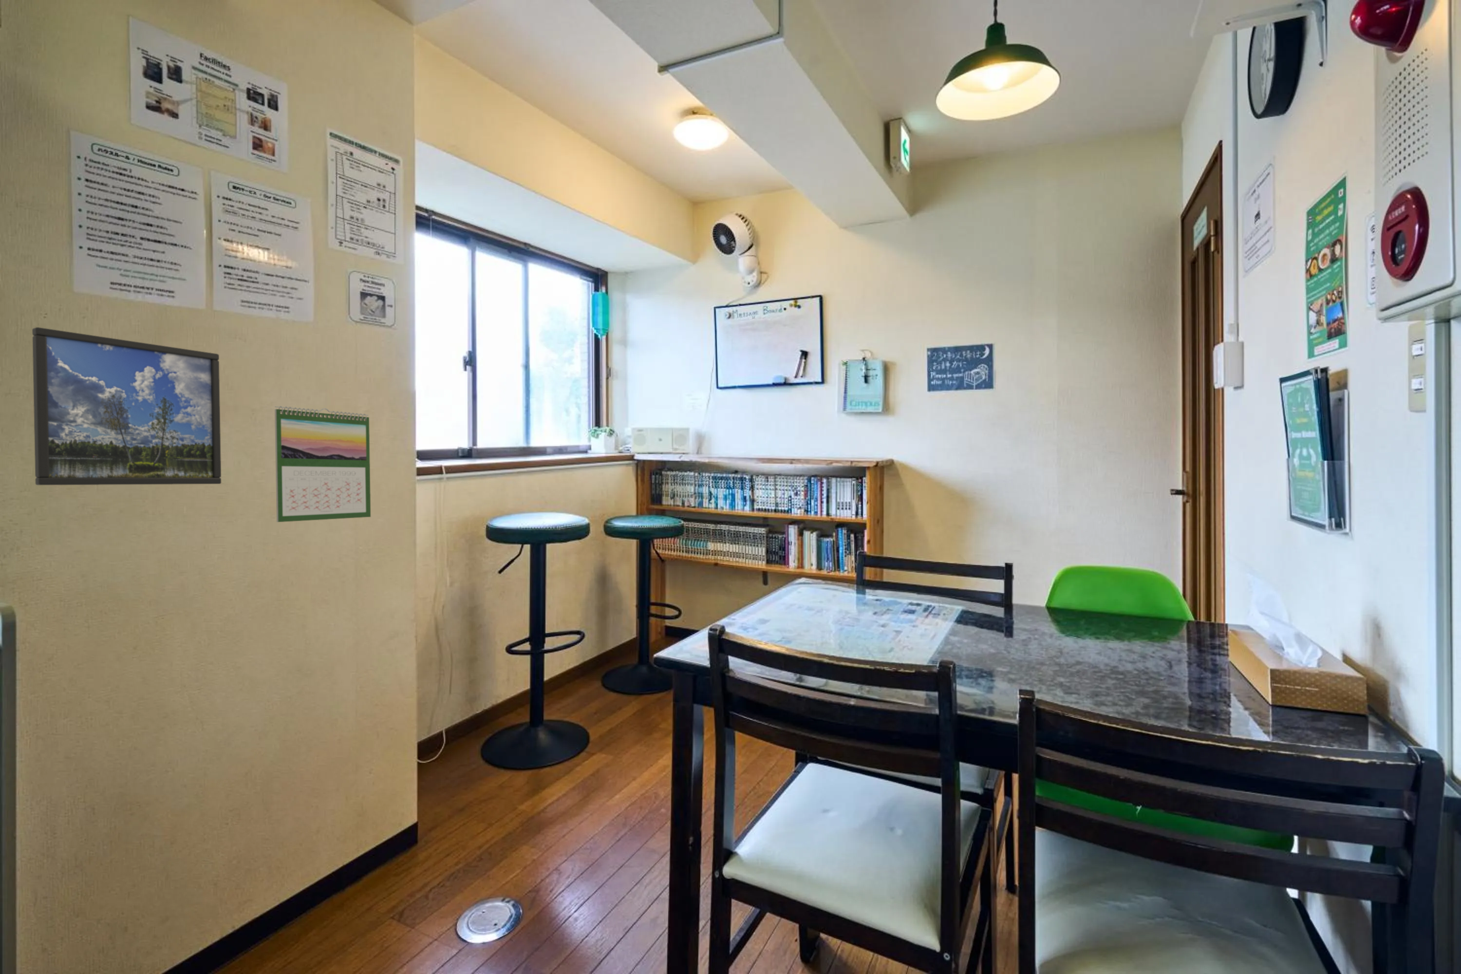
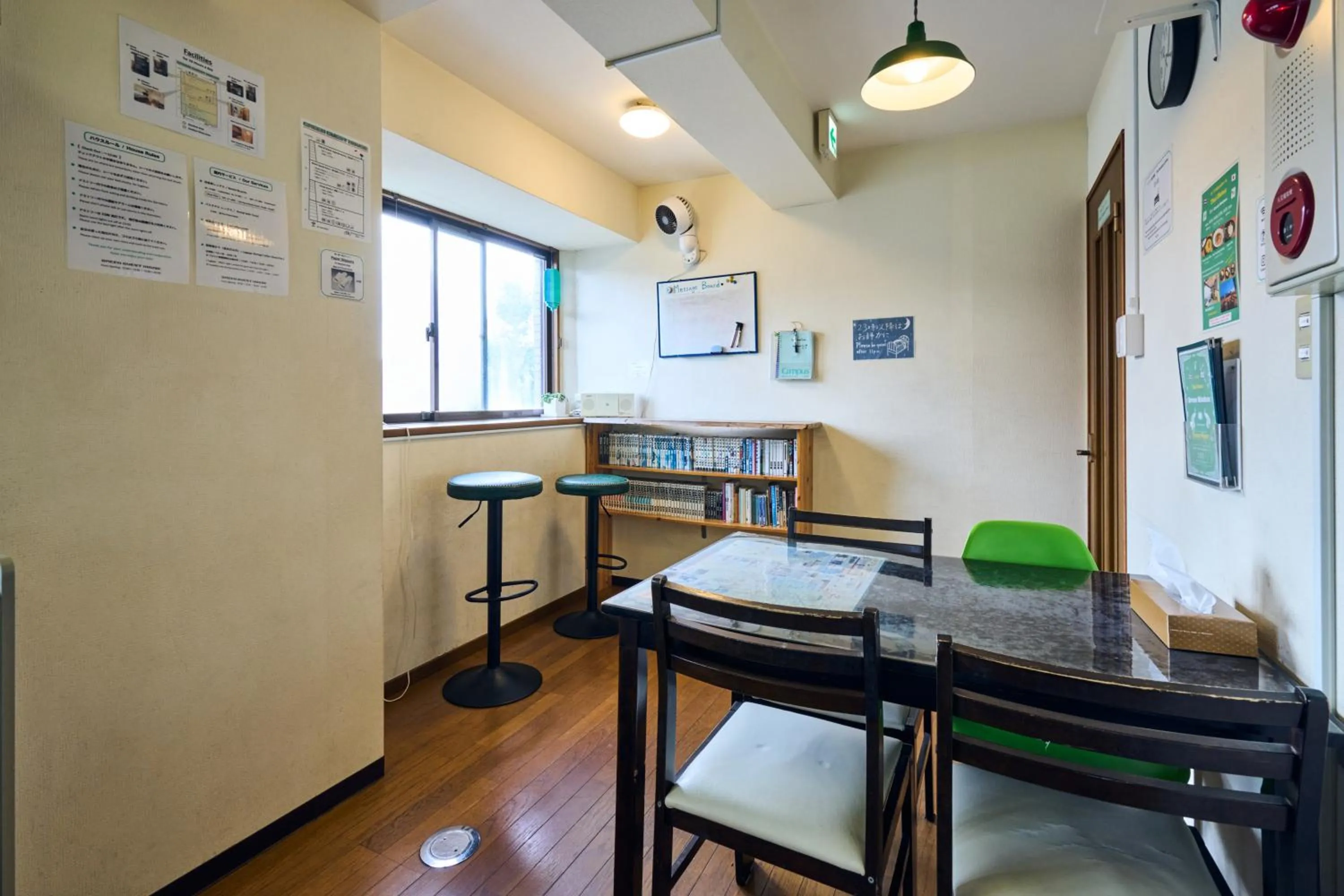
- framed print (136, 413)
- calendar (325, 463)
